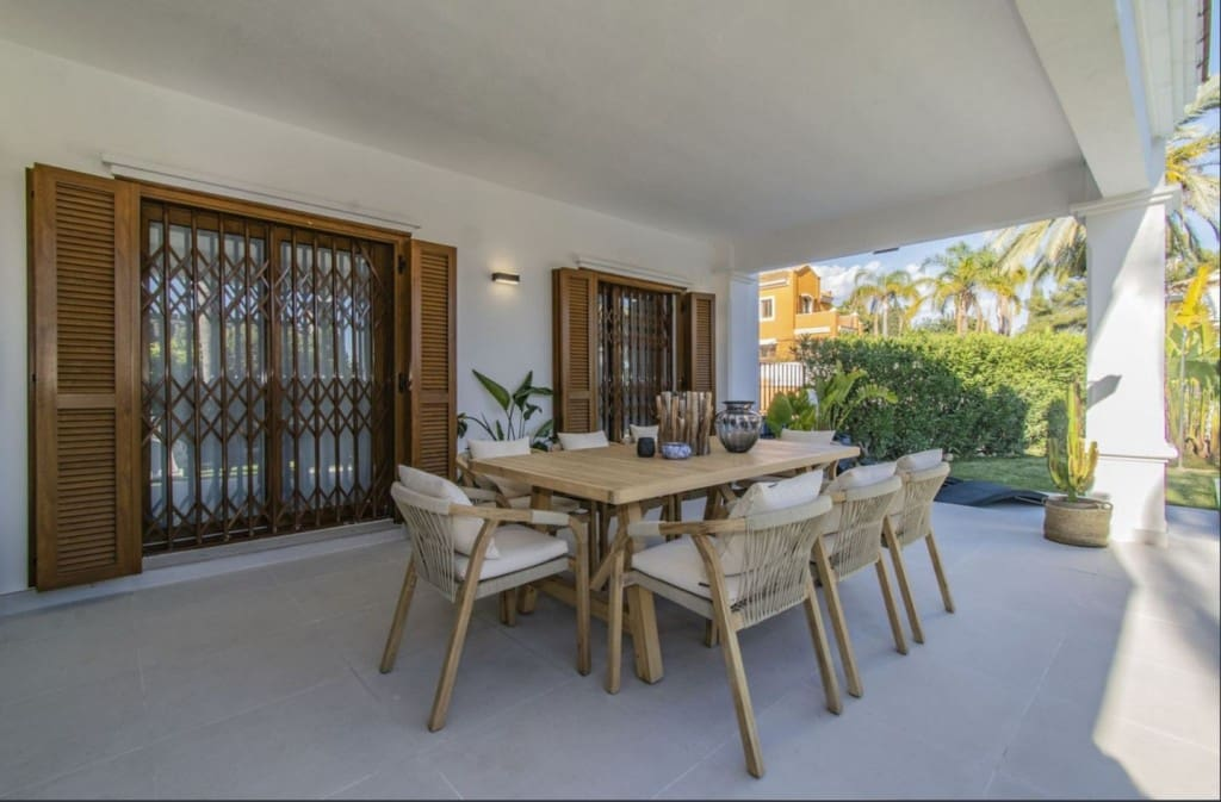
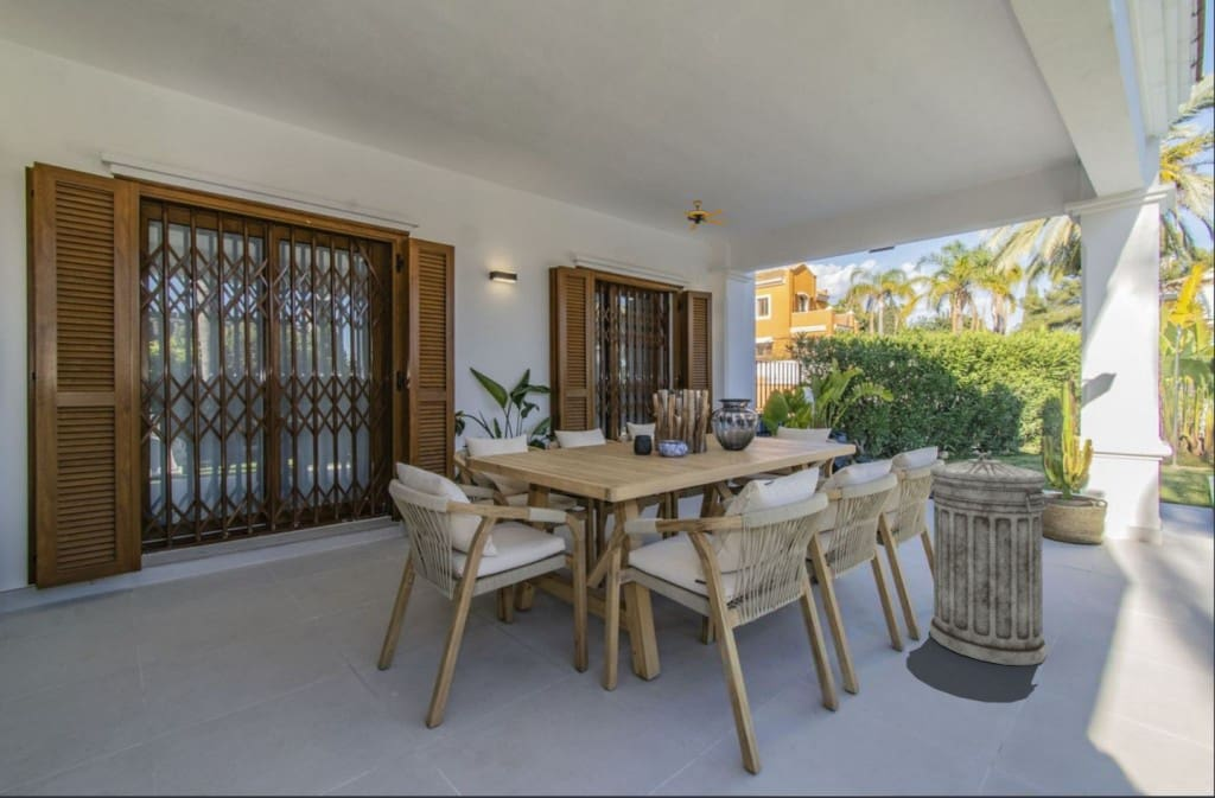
+ ceiling fan (695, 218)
+ trash can (985, 548)
